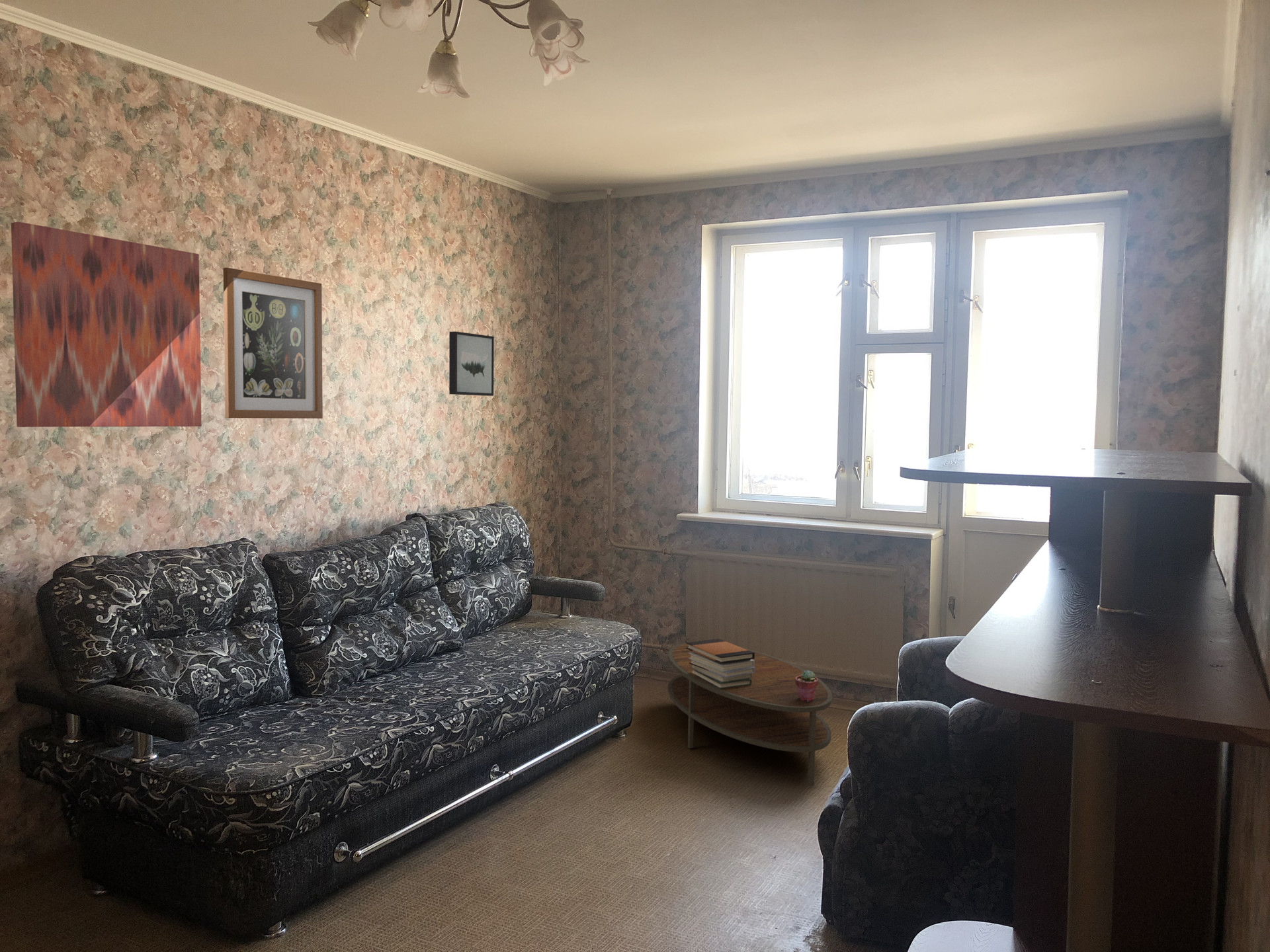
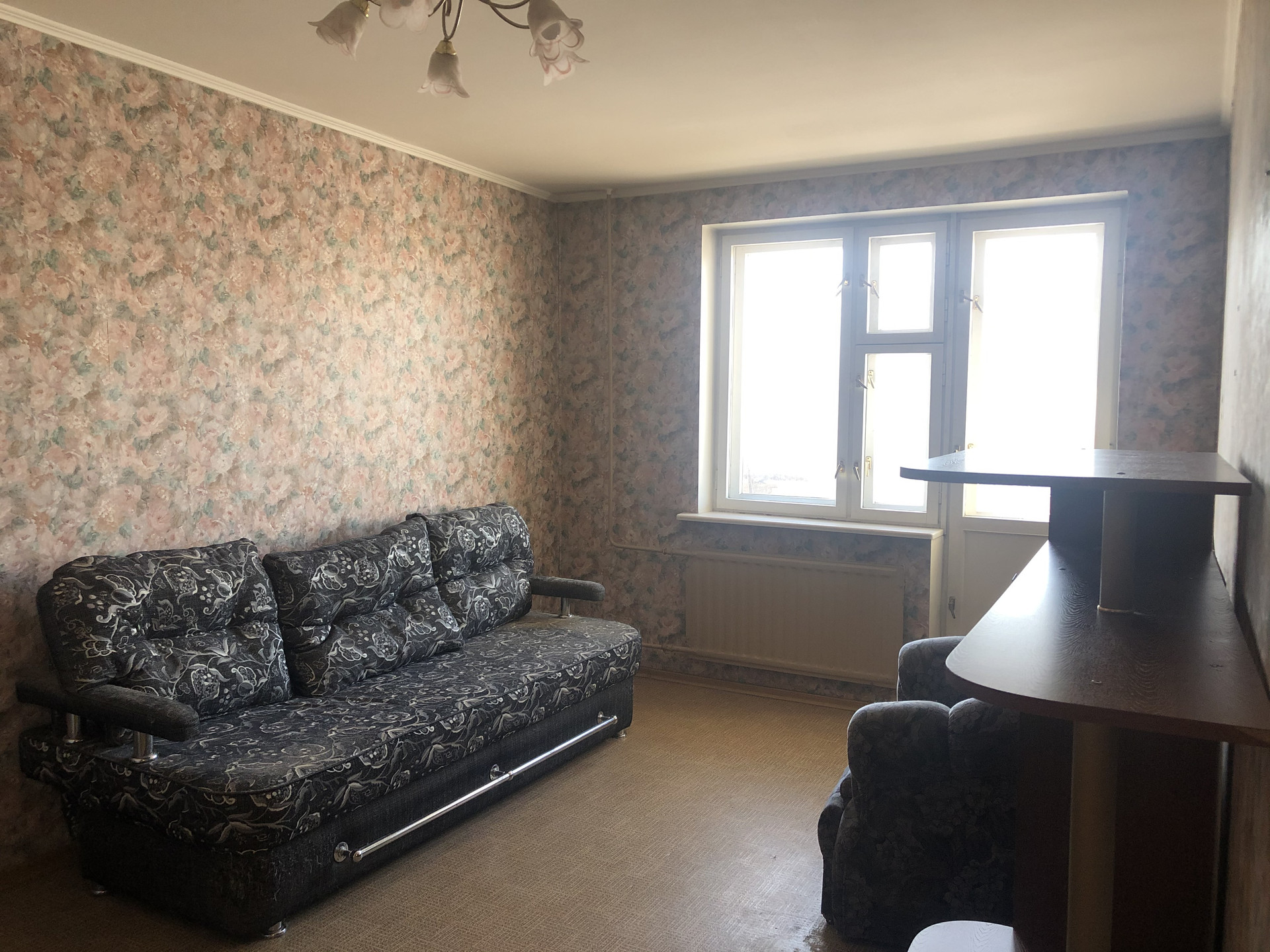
- wall art (275, 347)
- wall art (114, 333)
- wall art (472, 364)
- potted succulent (806, 684)
- book stack (720, 662)
- coffee table (743, 705)
